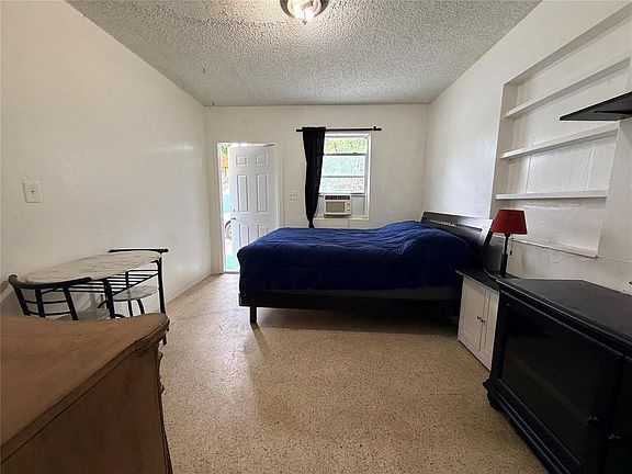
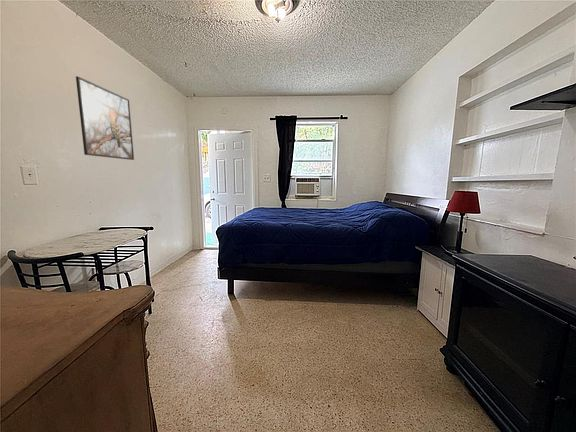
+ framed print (109, 124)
